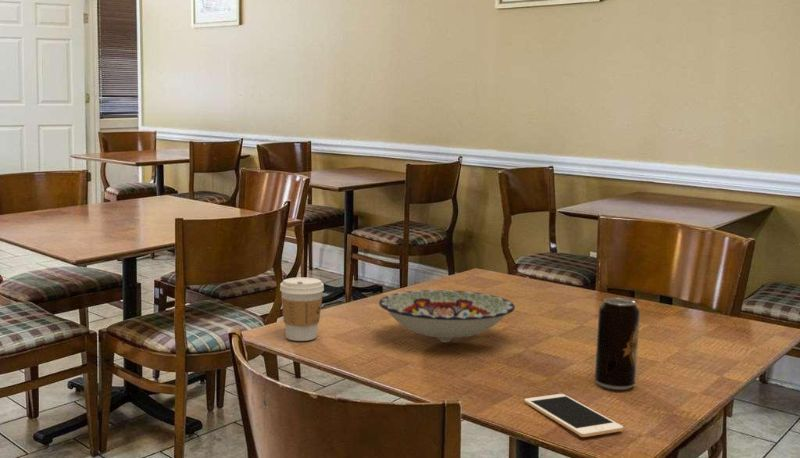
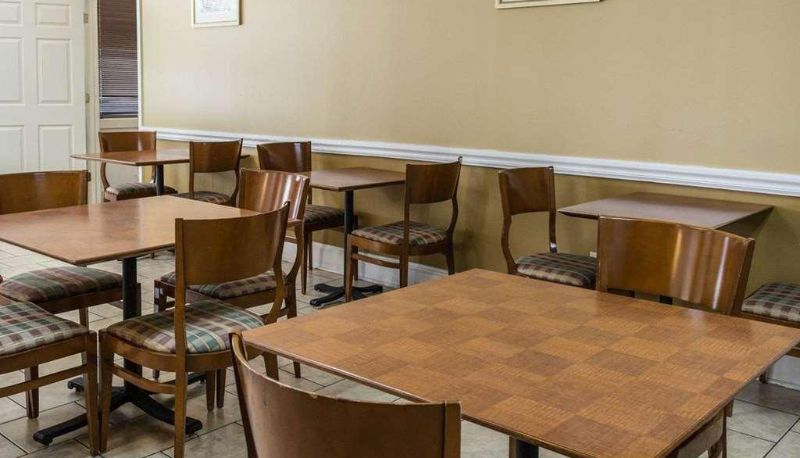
- cell phone (571, 414)
- coffee cup (301, 307)
- bowl (446, 321)
- beverage can (617, 343)
